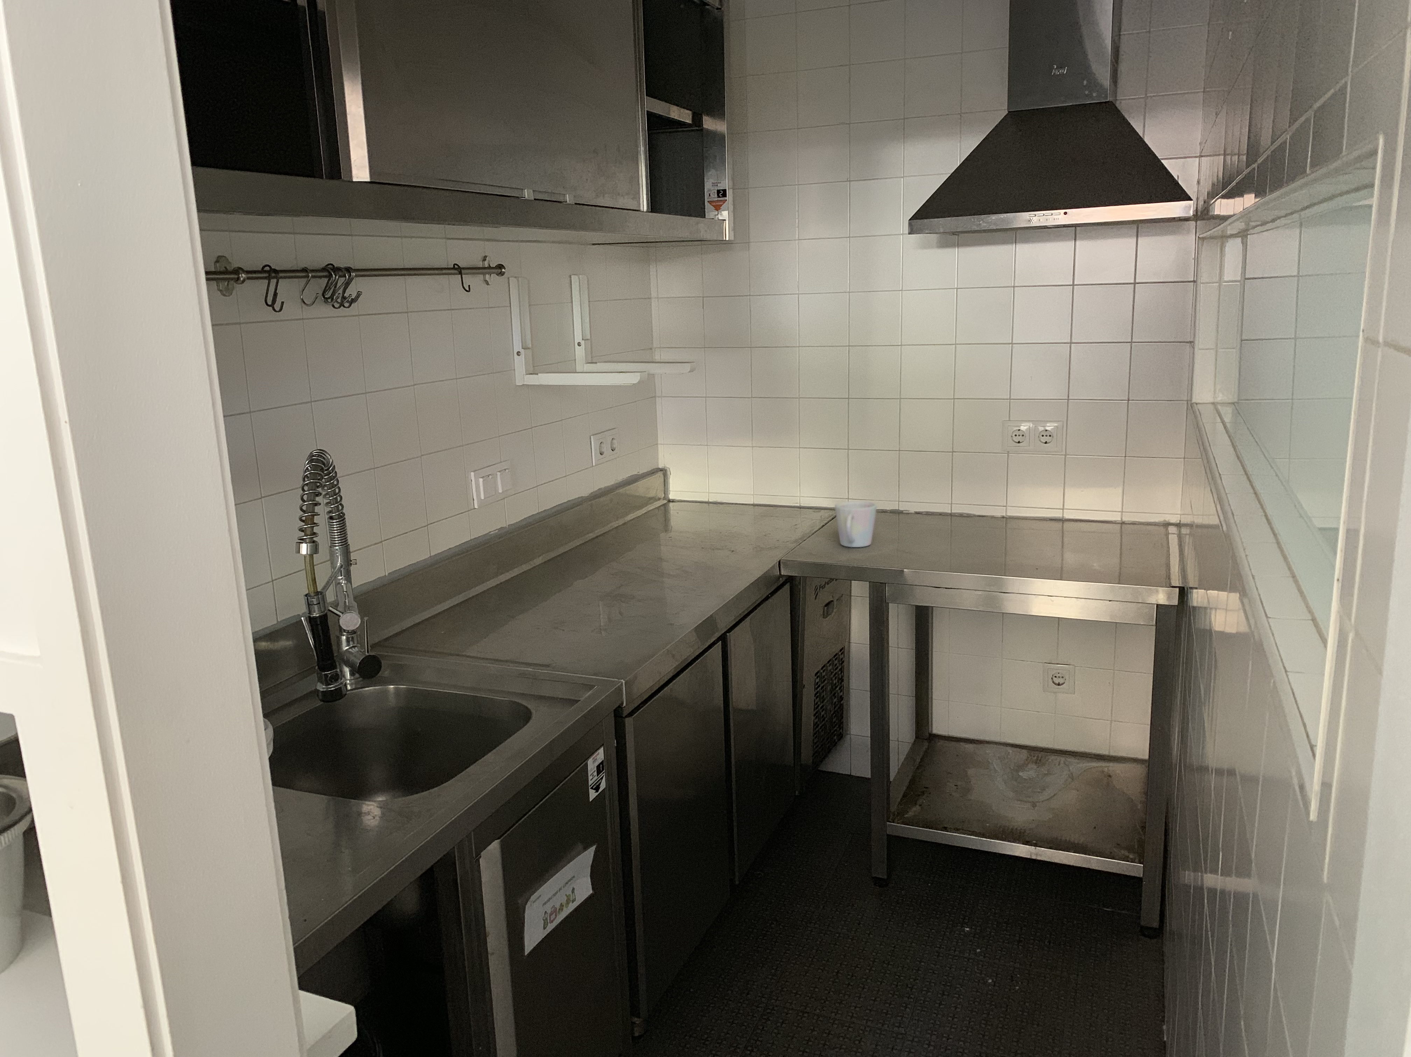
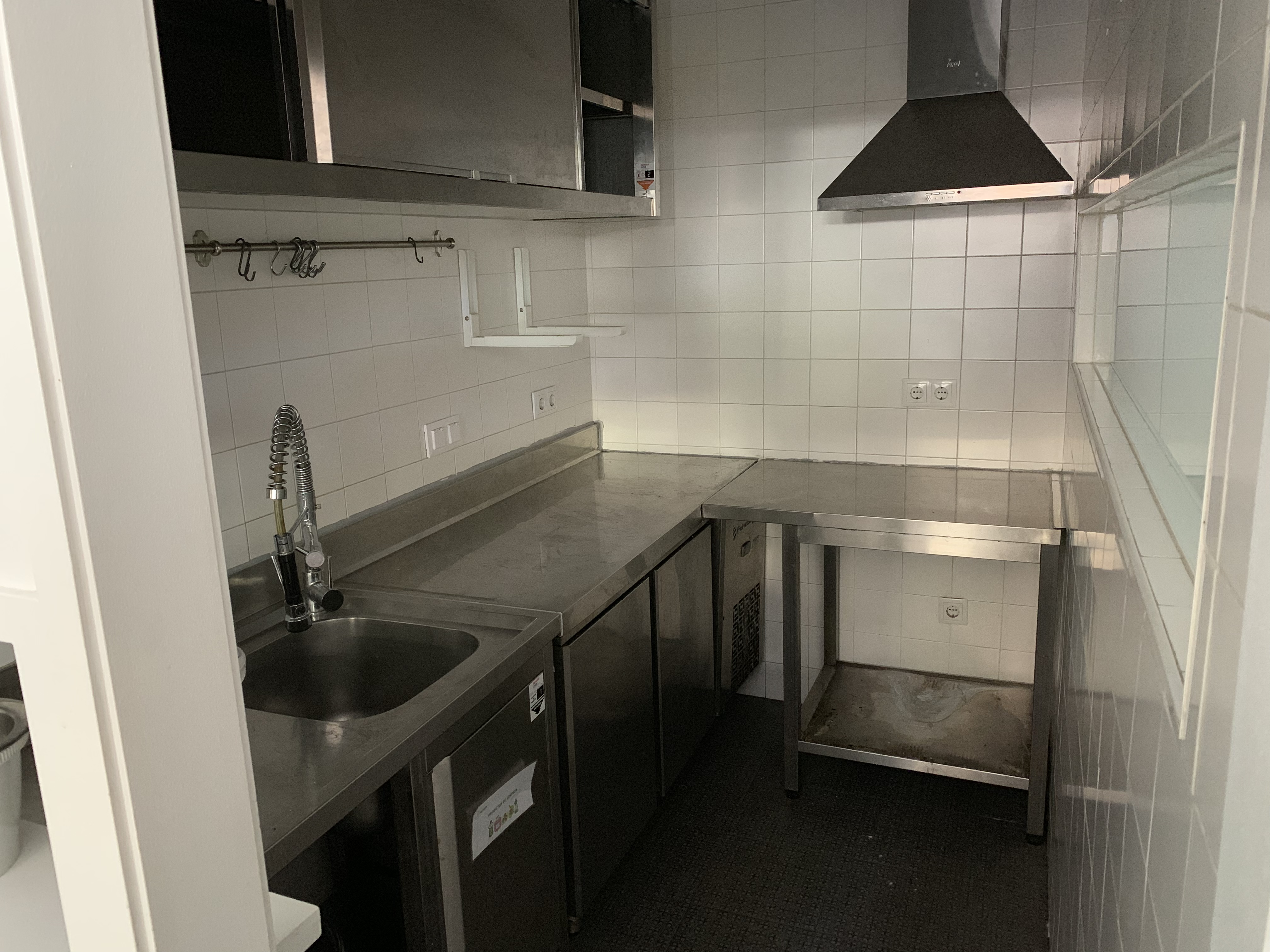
- mug (854, 526)
